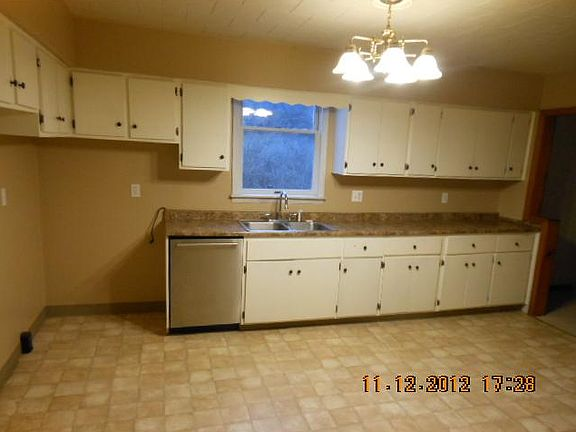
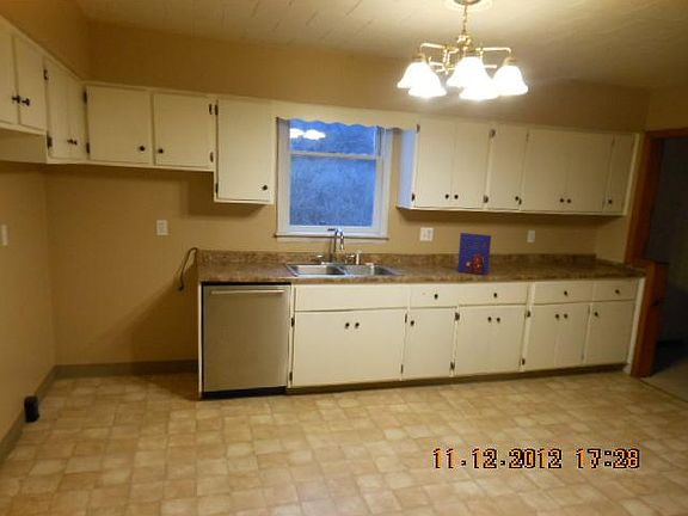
+ cereal box (473, 253)
